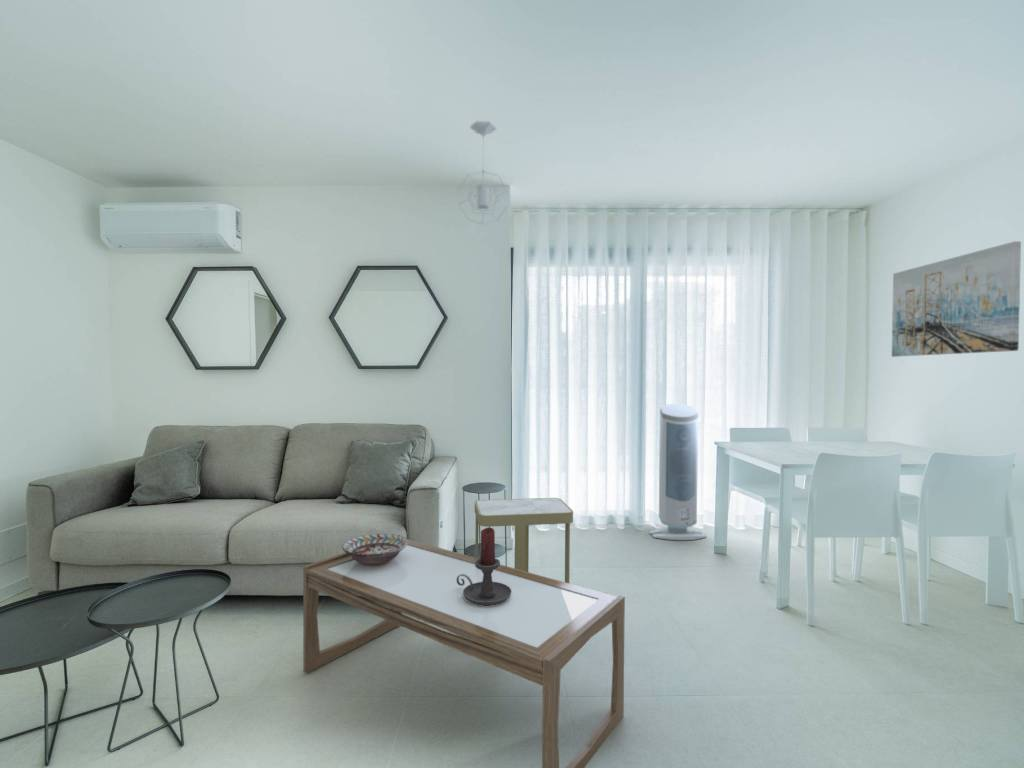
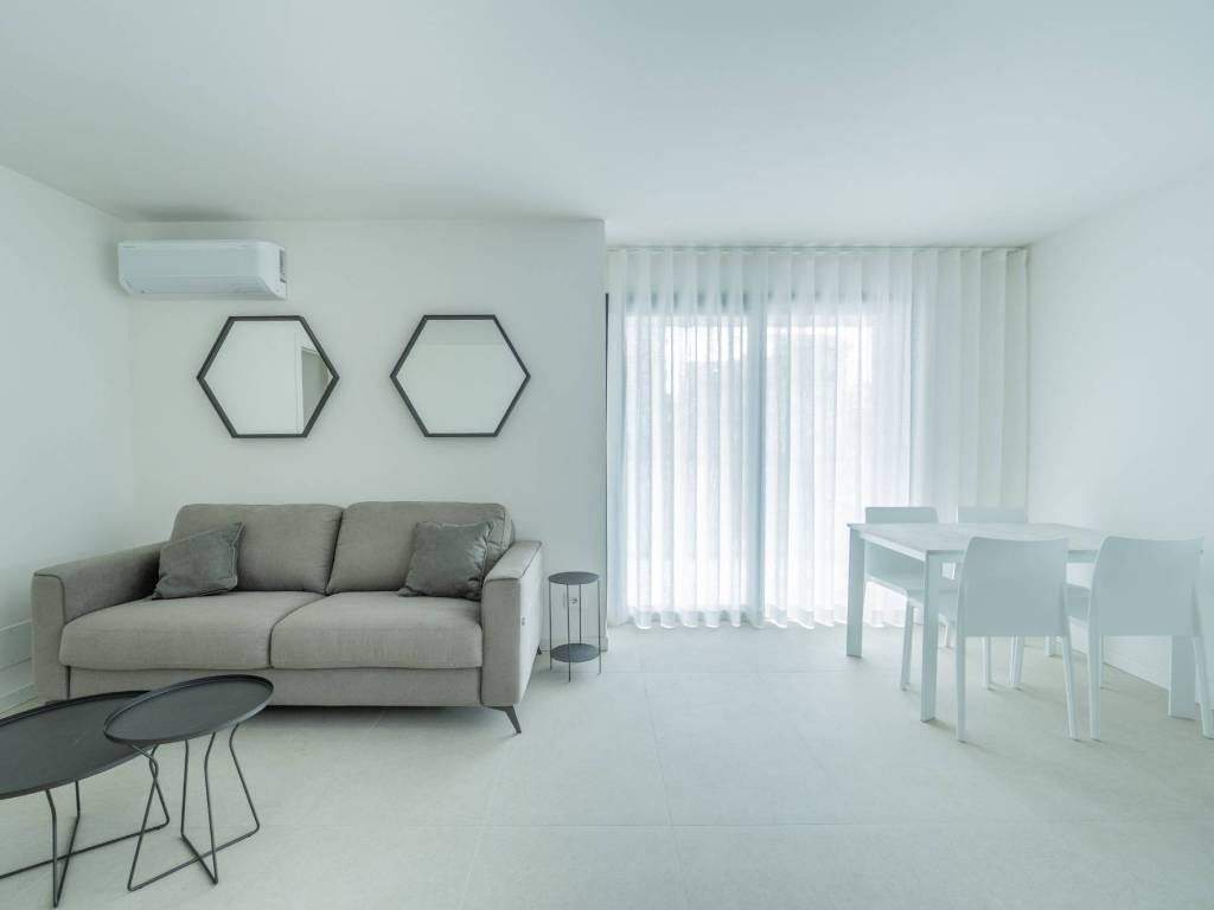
- side table (521, 566)
- wall art (947, 306)
- coffee table (452, 636)
- decorative bowl (375, 549)
- candle holder (481, 557)
- air purifier (677, 469)
- pendant light (483, 175)
